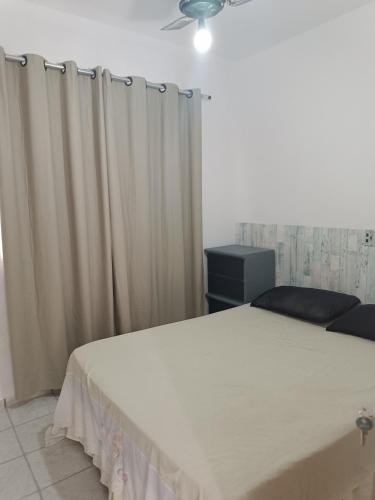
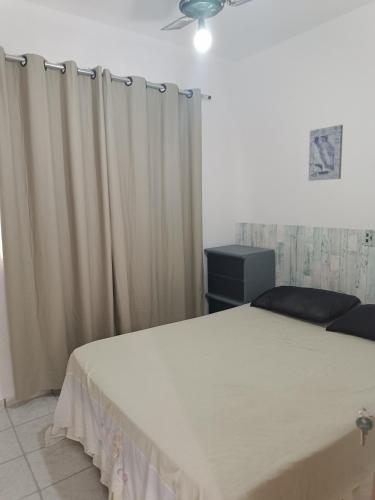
+ wall art (324, 154)
